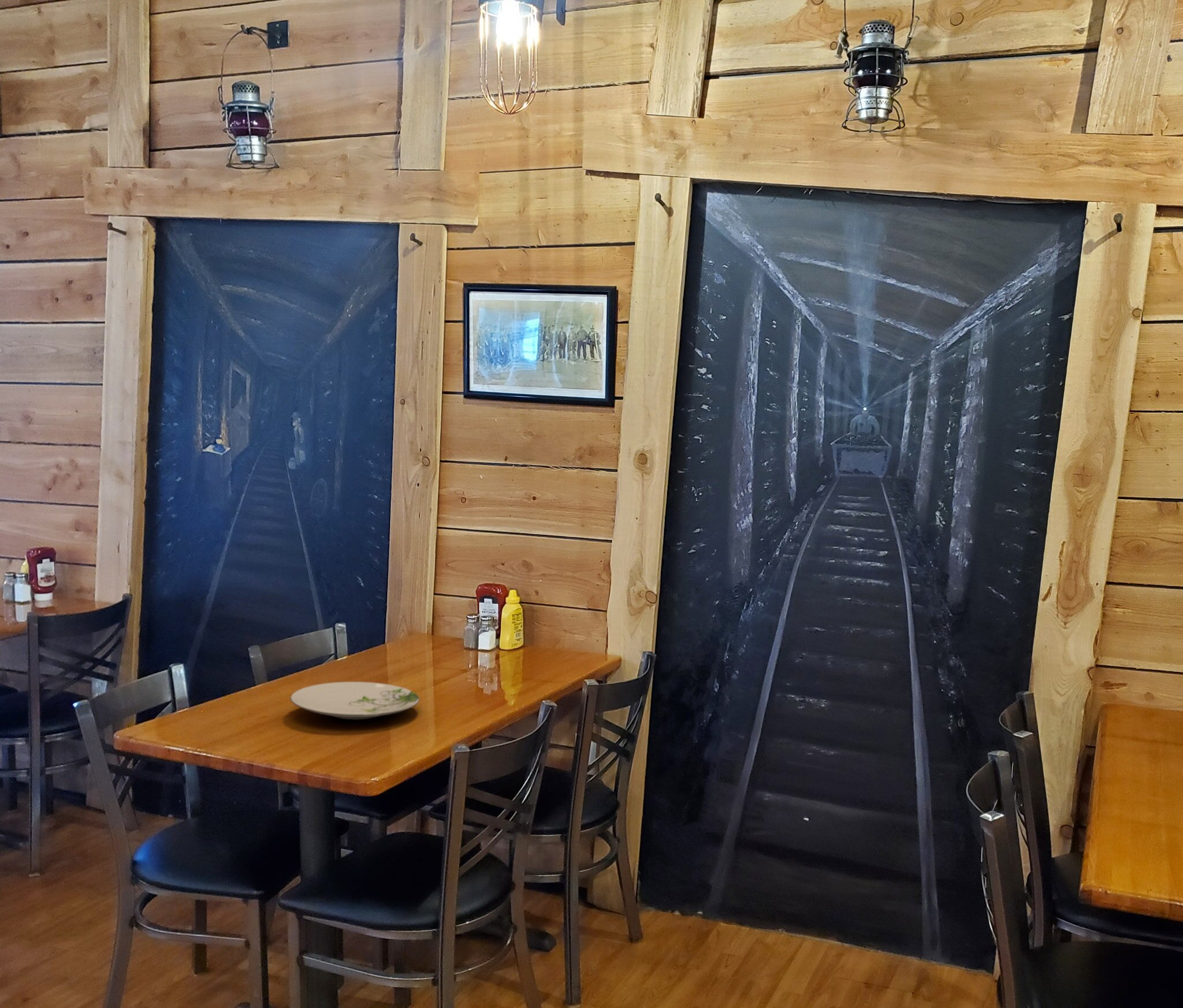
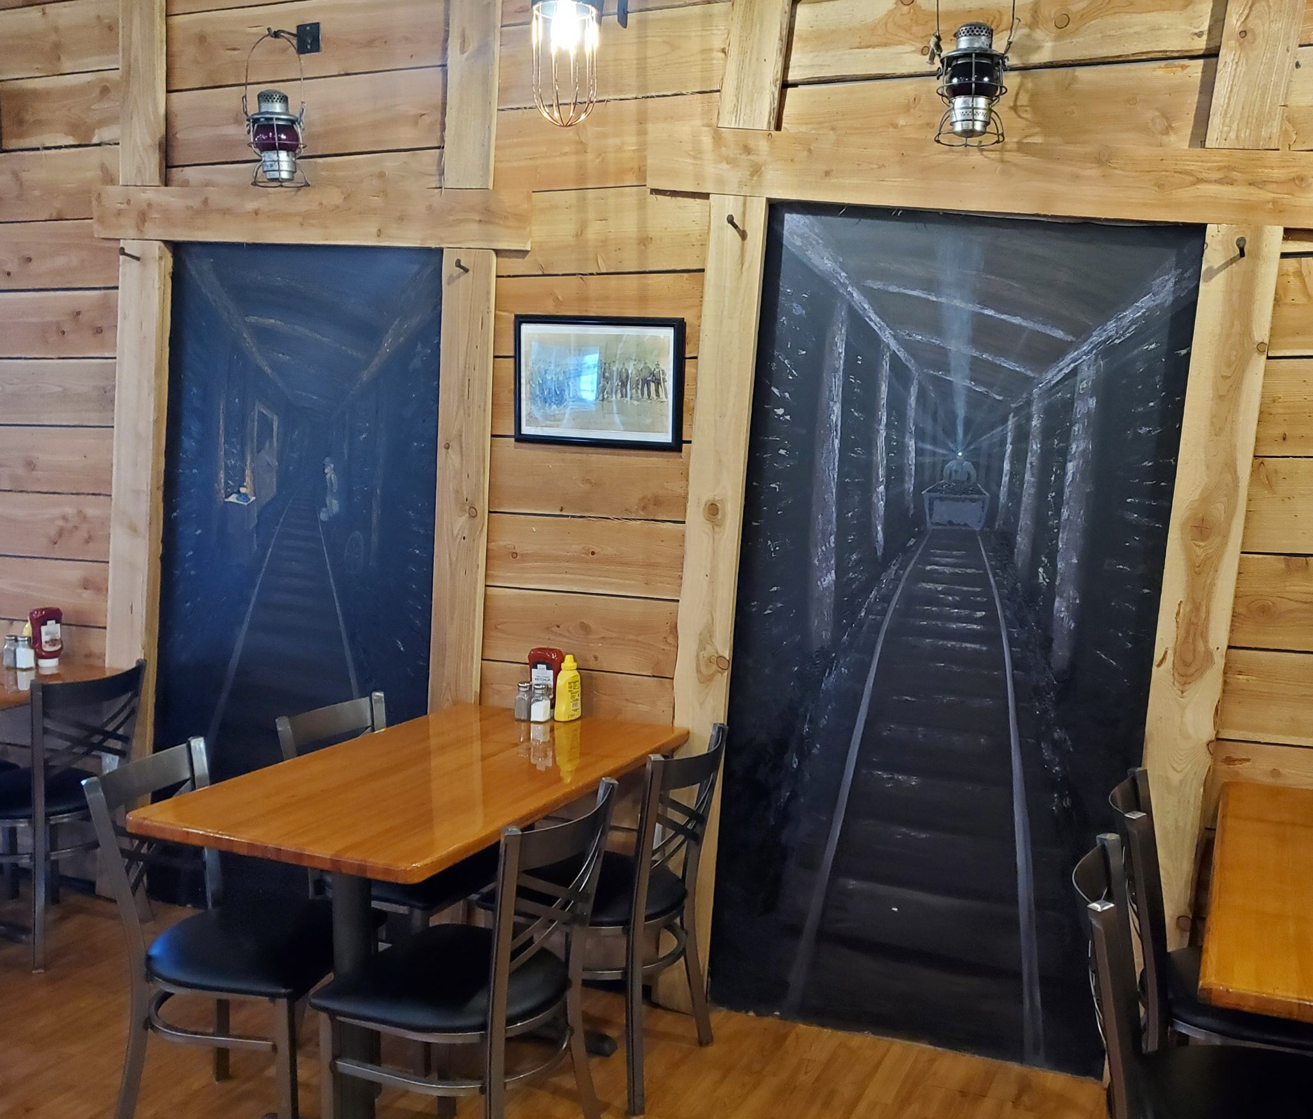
- plate (355, 705)
